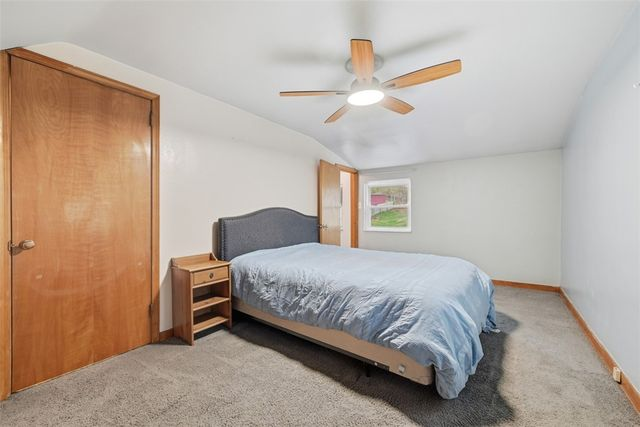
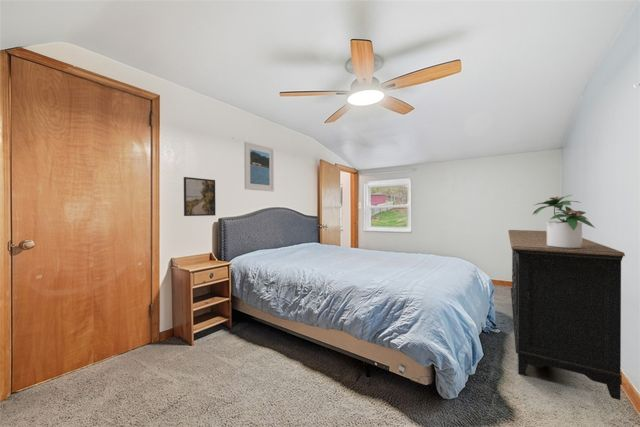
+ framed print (259, 168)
+ potted plant (559, 219)
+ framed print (200, 197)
+ sideboard (544, 285)
